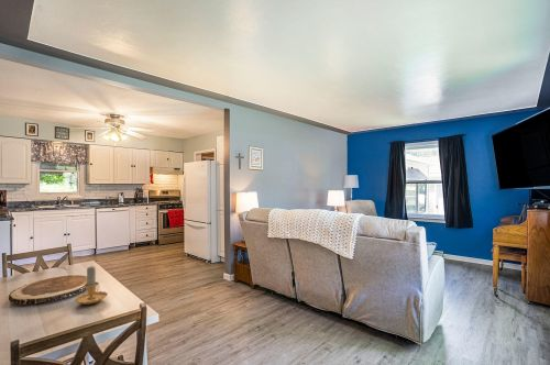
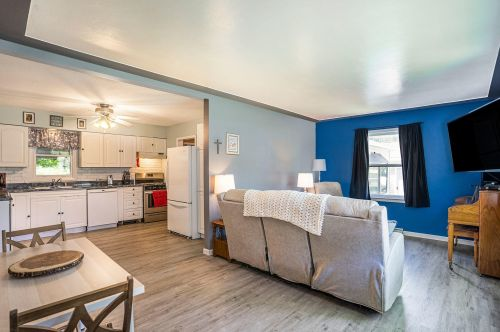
- candle (92, 281)
